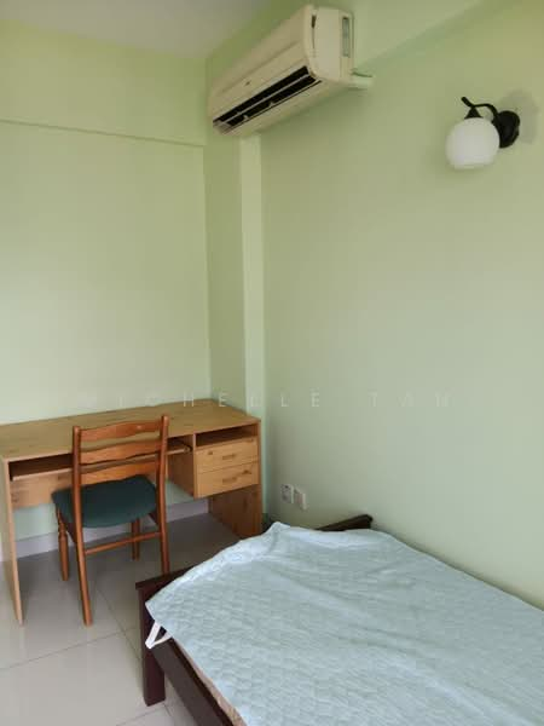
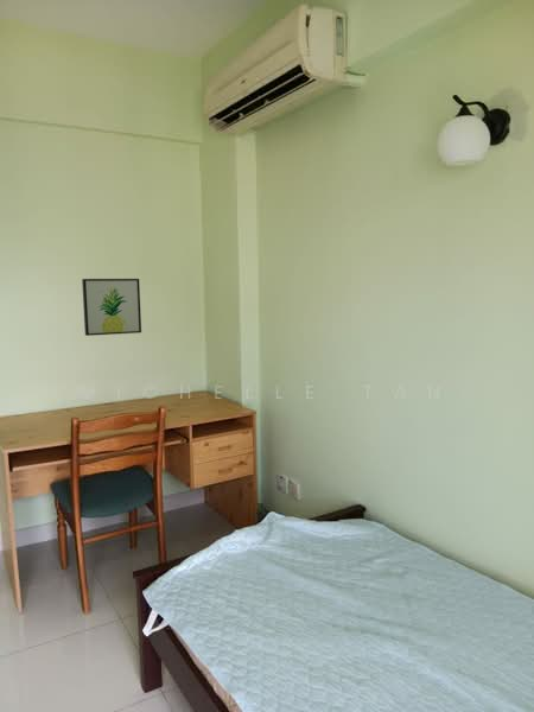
+ wall art (112, 306)
